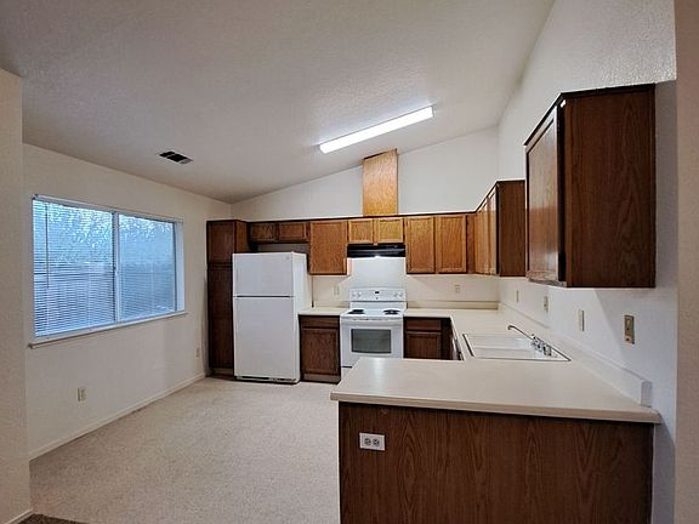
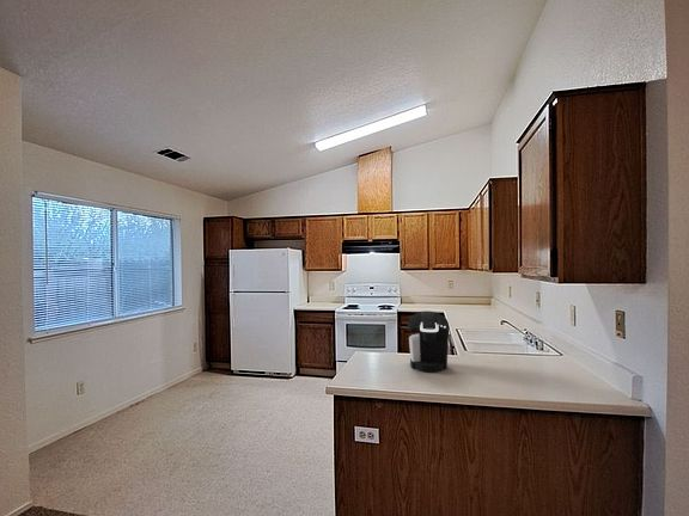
+ coffee maker (428, 339)
